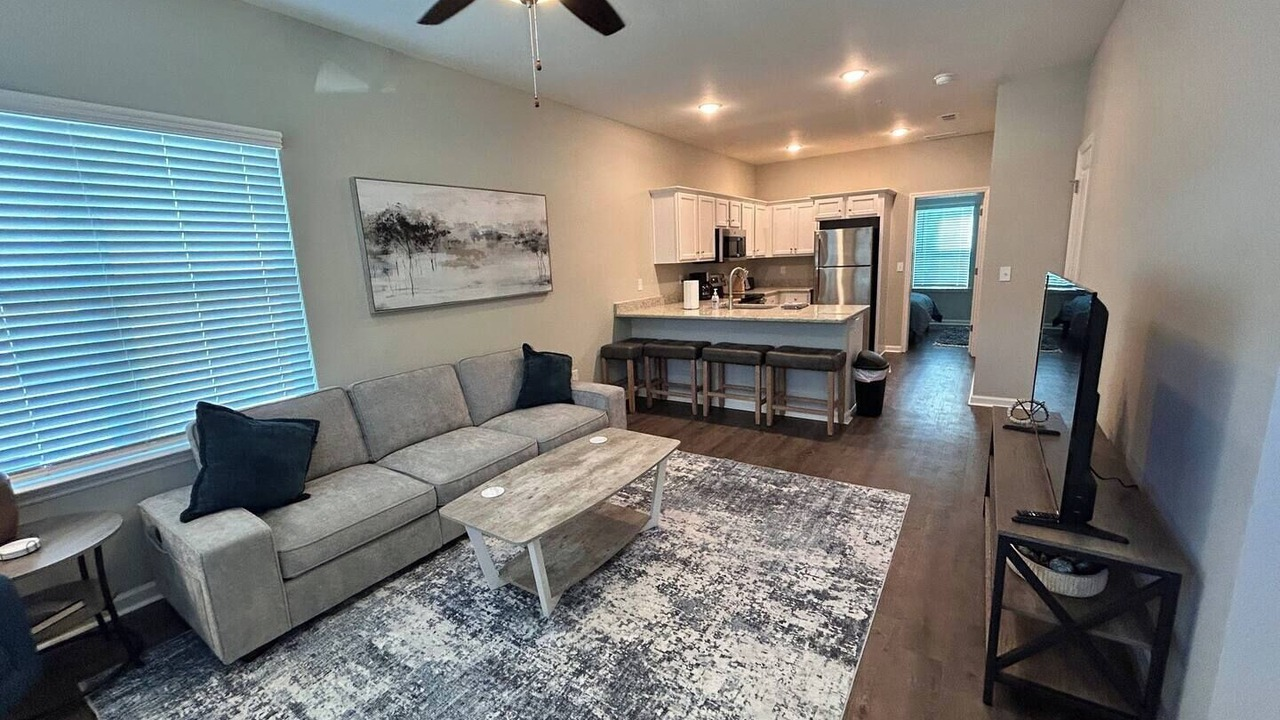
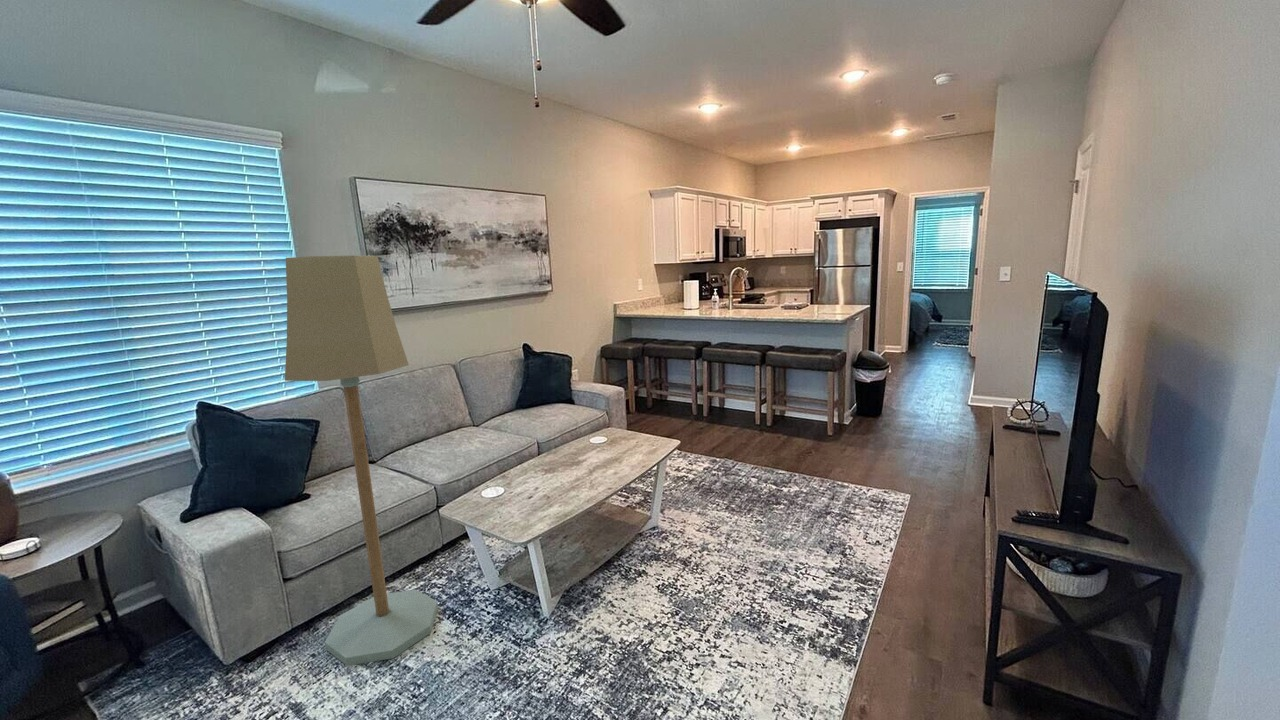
+ floor lamp (360, 454)
